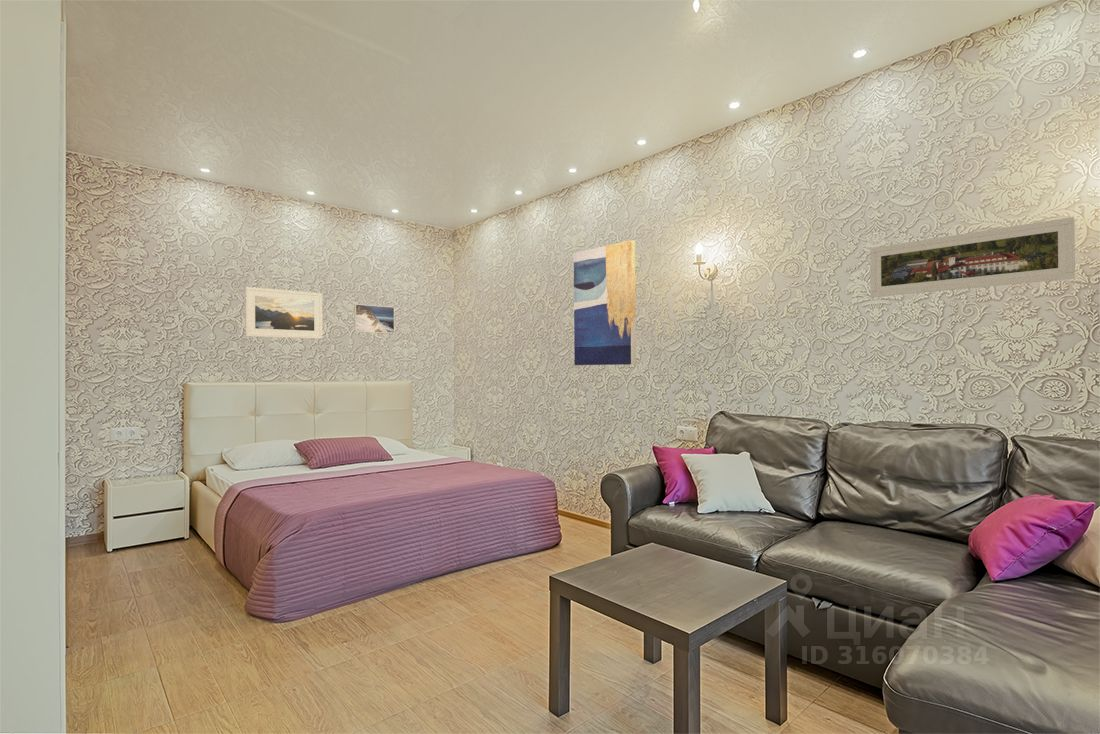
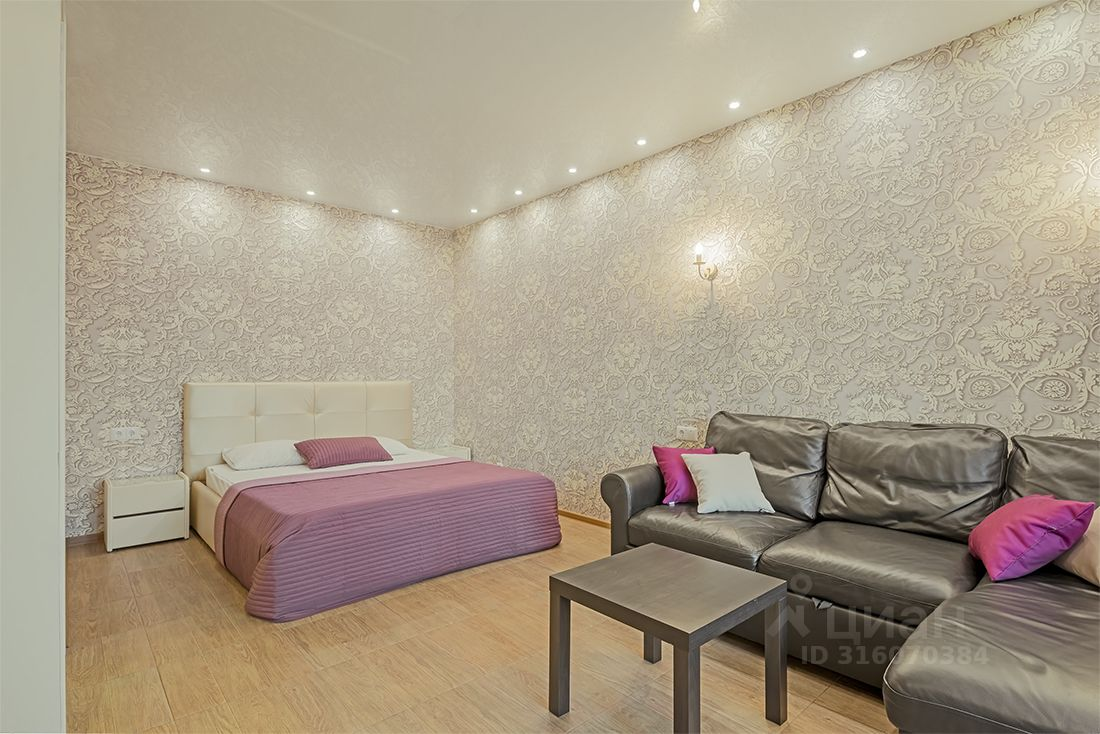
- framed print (285, 314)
- wall art (603, 306)
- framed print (374, 319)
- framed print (961, 261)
